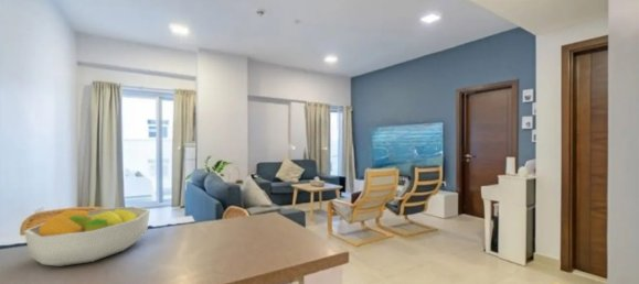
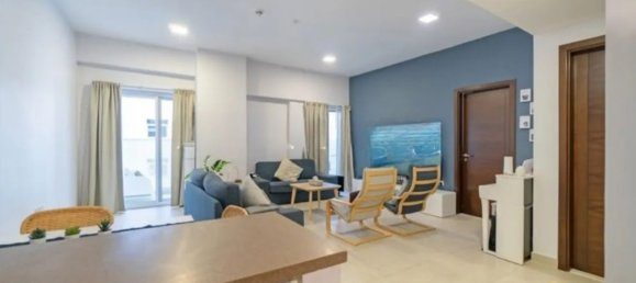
- fruit bowl (95, 227)
